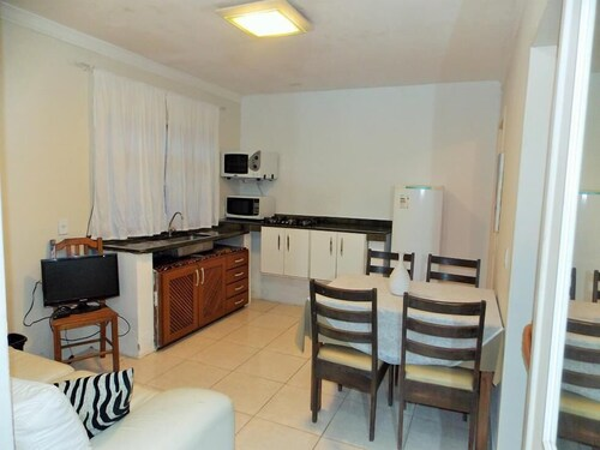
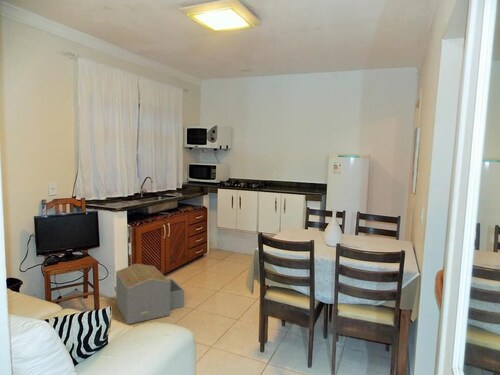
+ architectural model (151, 288)
